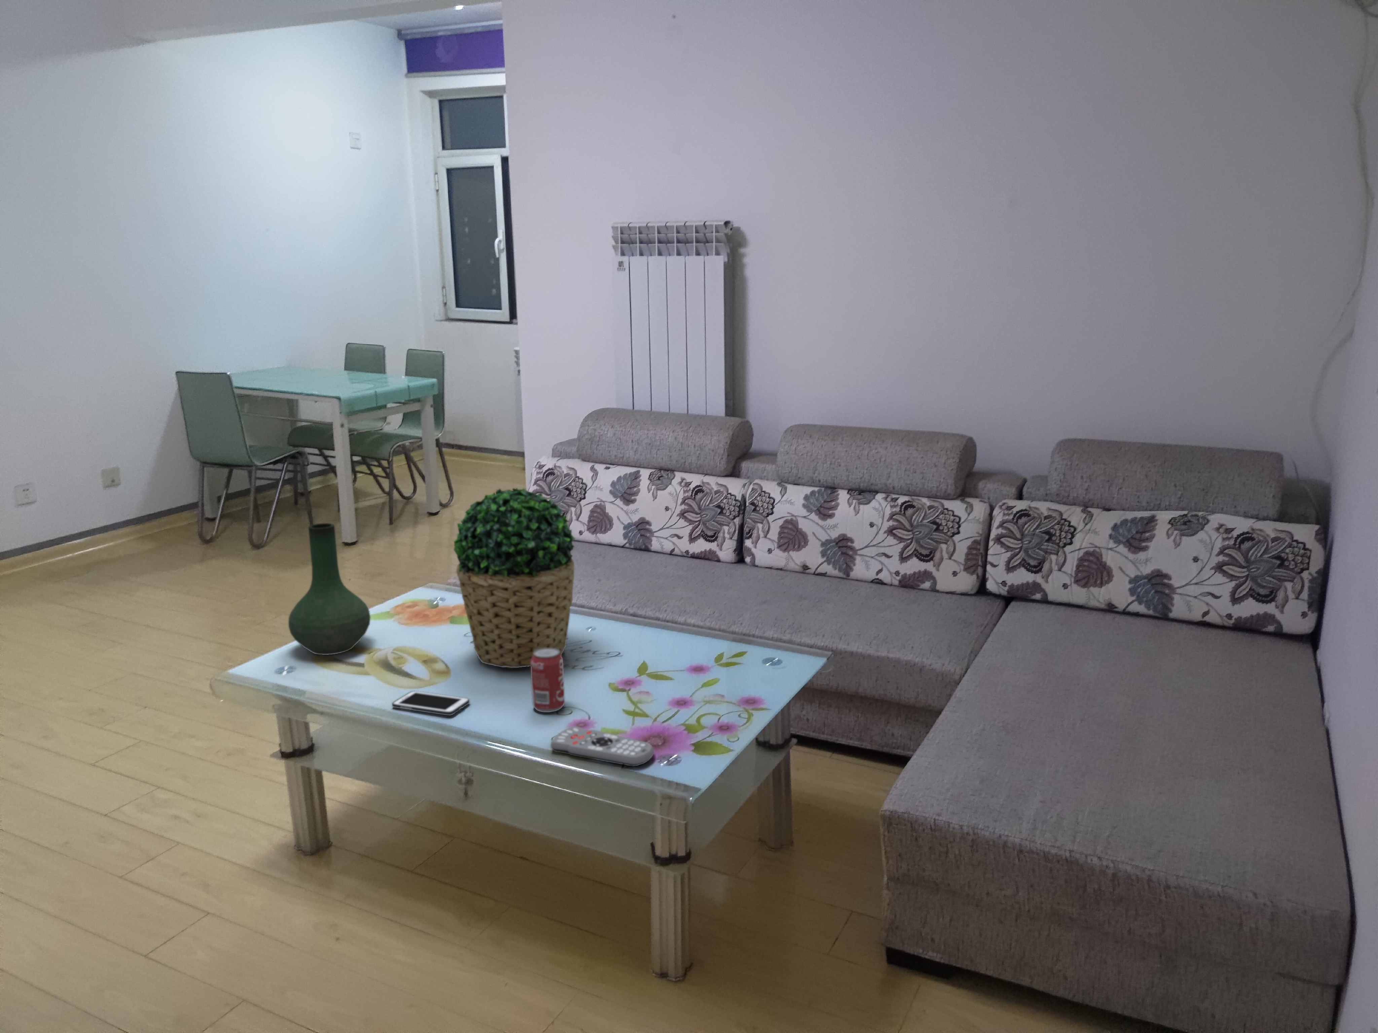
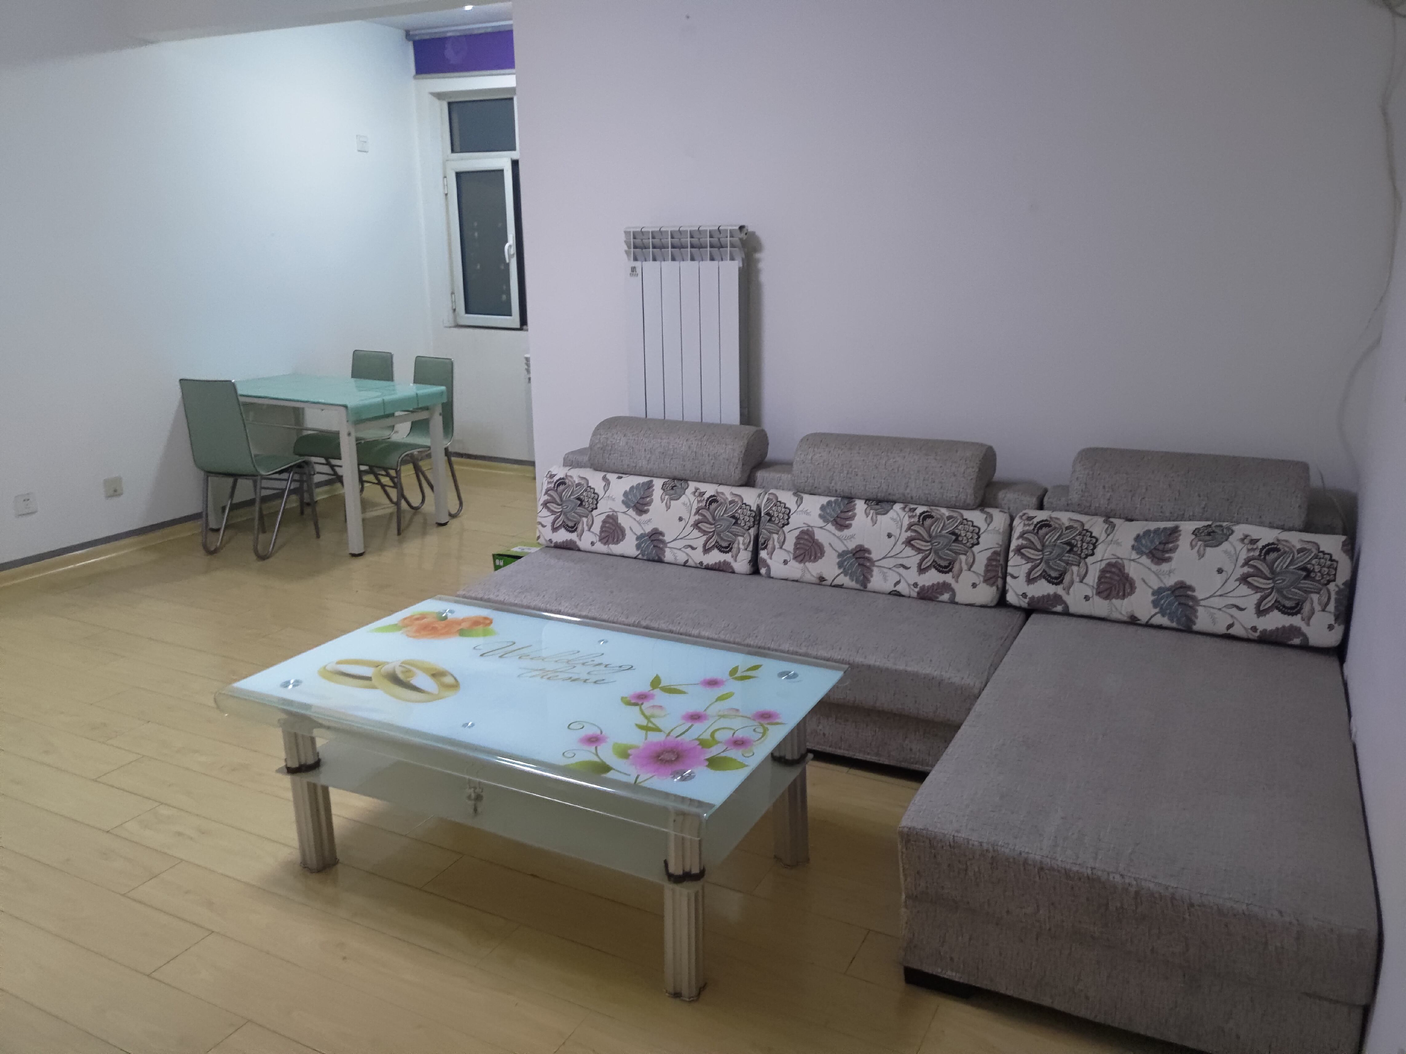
- cell phone (431, 703)
- beverage can (547, 679)
- potted plant (516, 574)
- remote control (603, 747)
- vase (327, 587)
